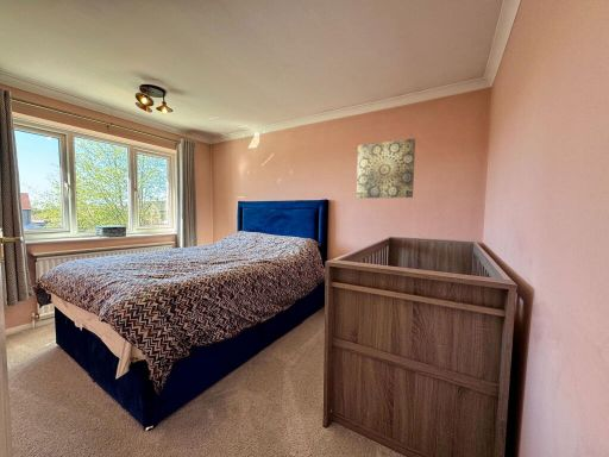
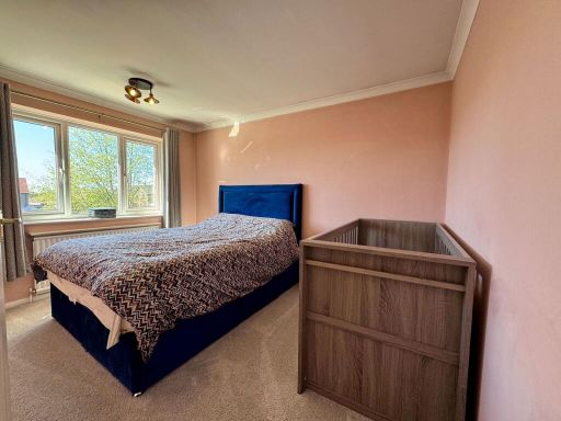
- wall art (384, 170)
